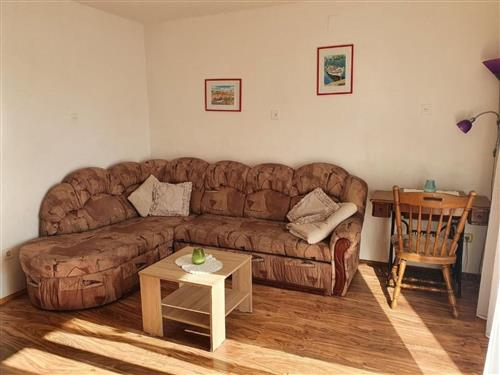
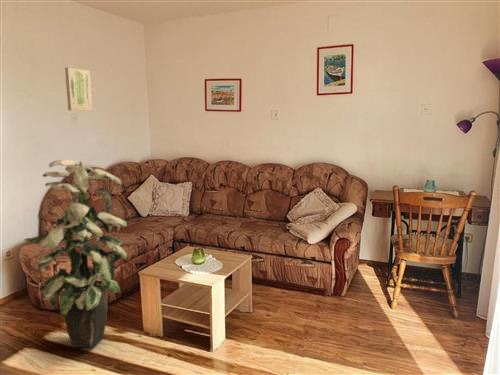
+ indoor plant (79, 252)
+ wall art (79, 90)
